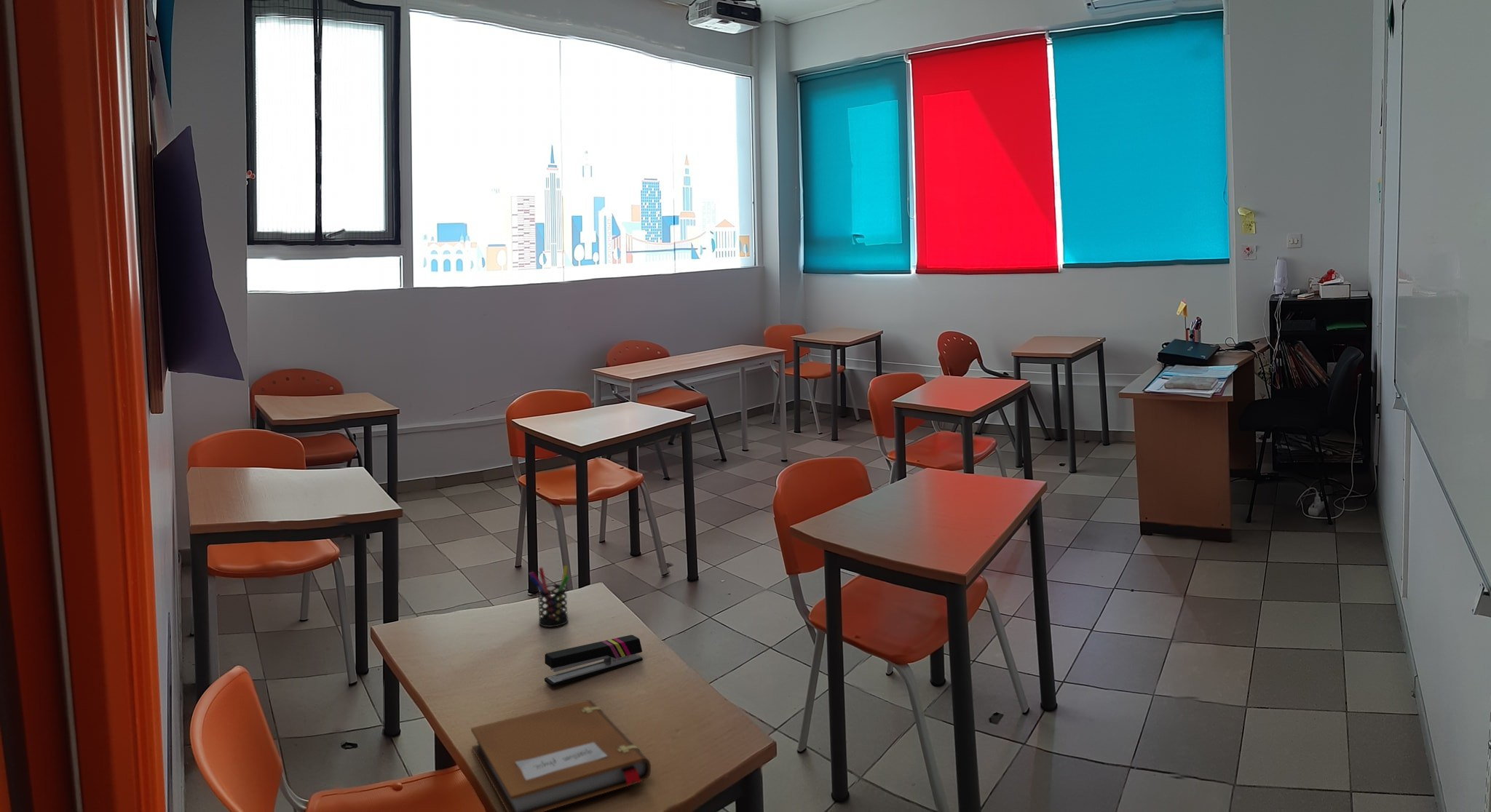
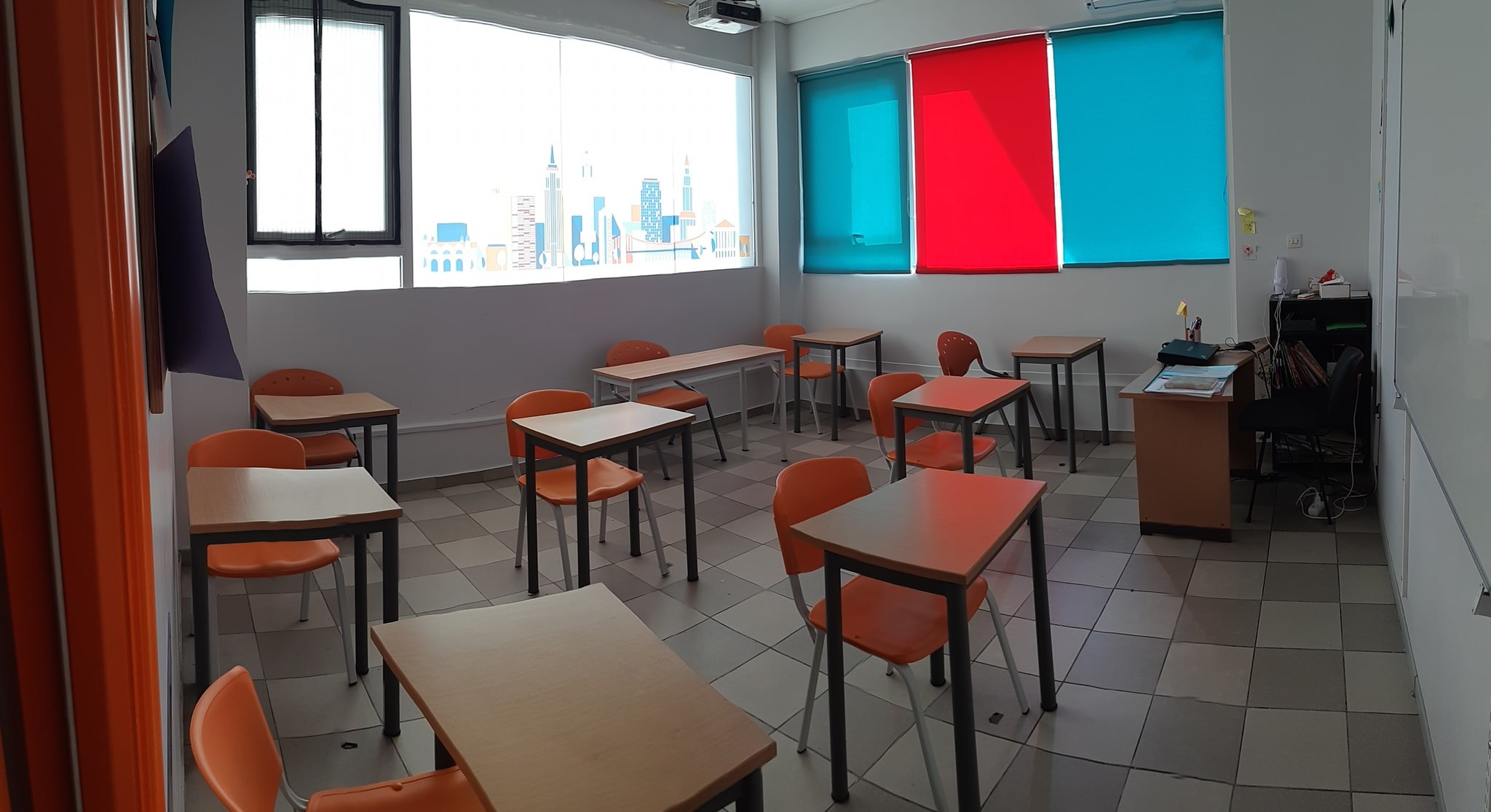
- stapler (594, 657)
- pen holder (553, 594)
- notebook (559, 754)
